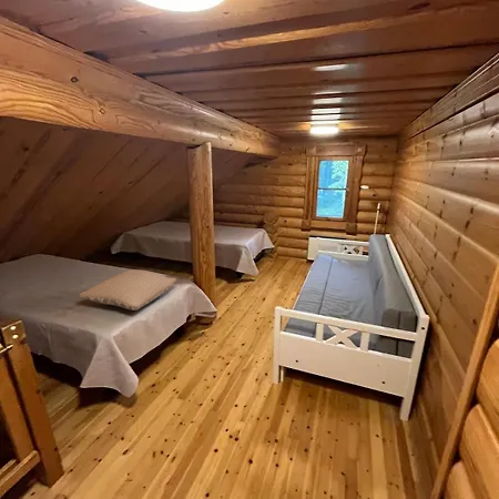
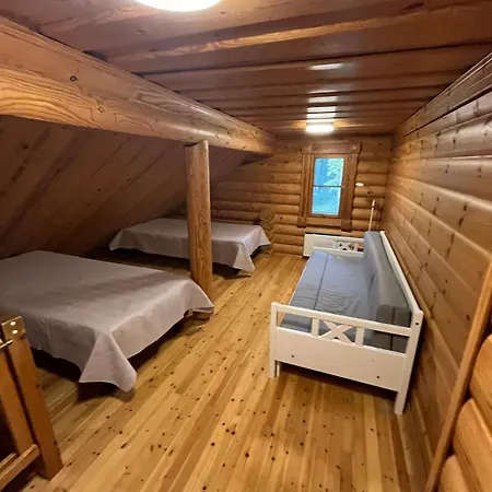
- pillow (131, 287)
